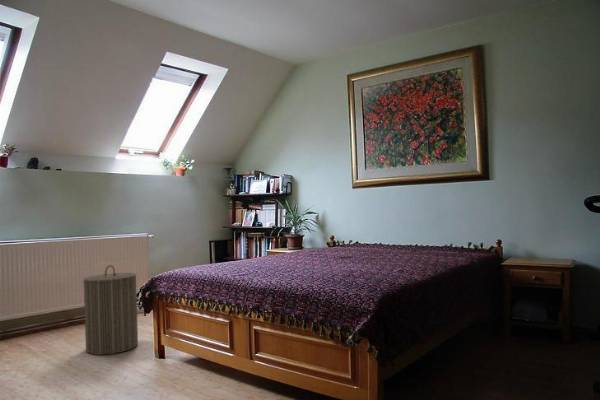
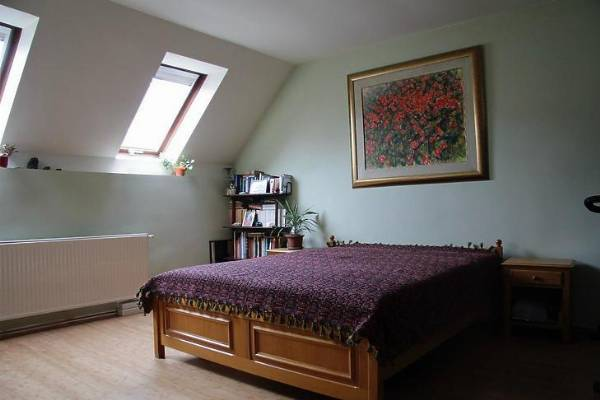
- laundry hamper (111, 306)
